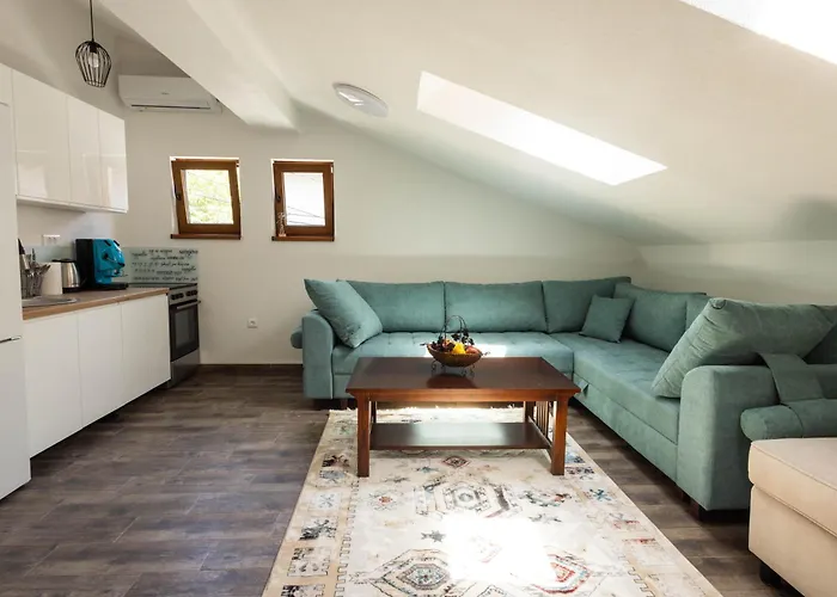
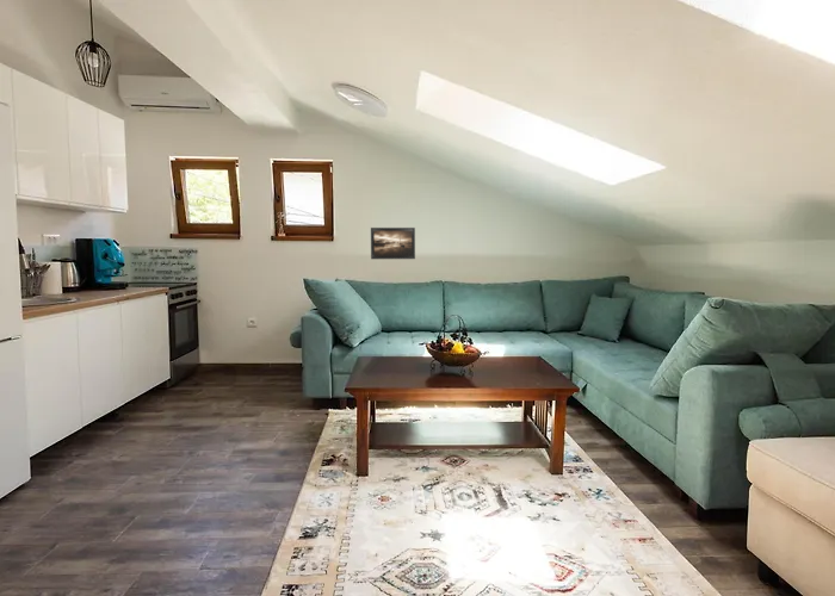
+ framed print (392, 243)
